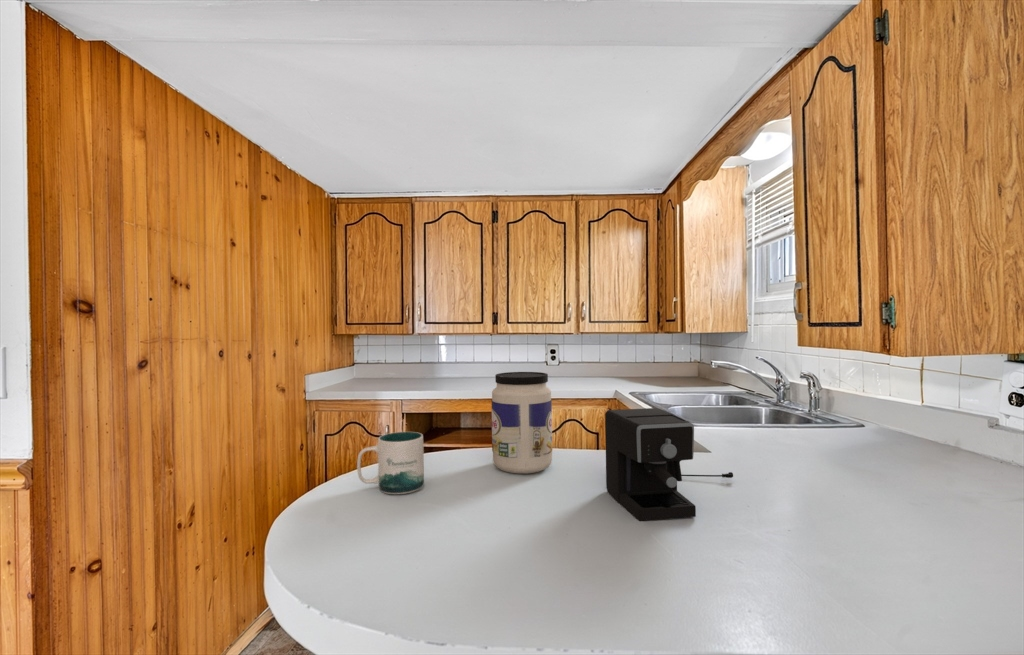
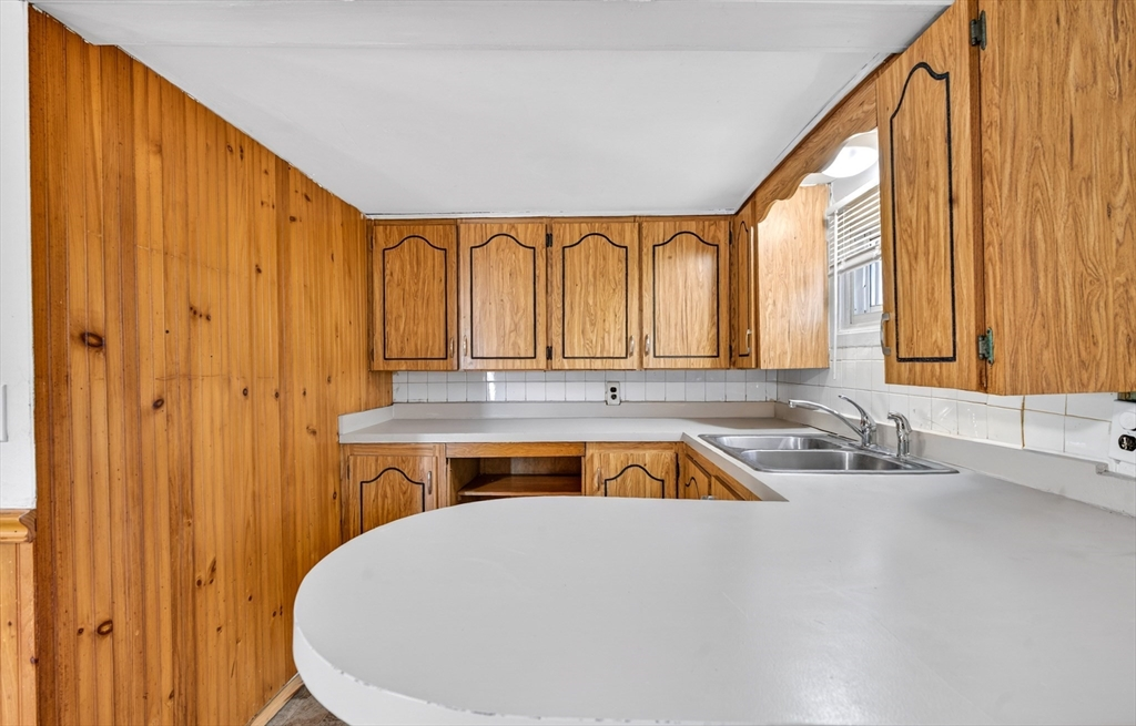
- jar (521, 420)
- coffee maker (689, 455)
- mug (391, 462)
